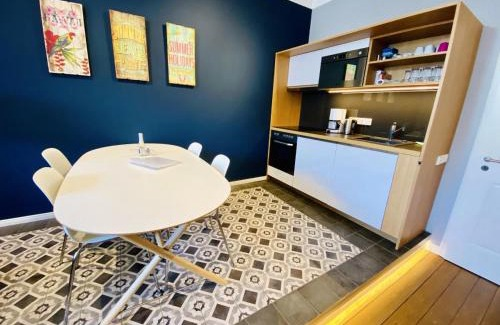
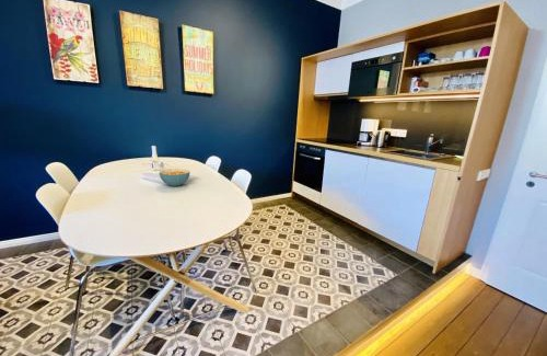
+ cereal bowl (175, 177)
